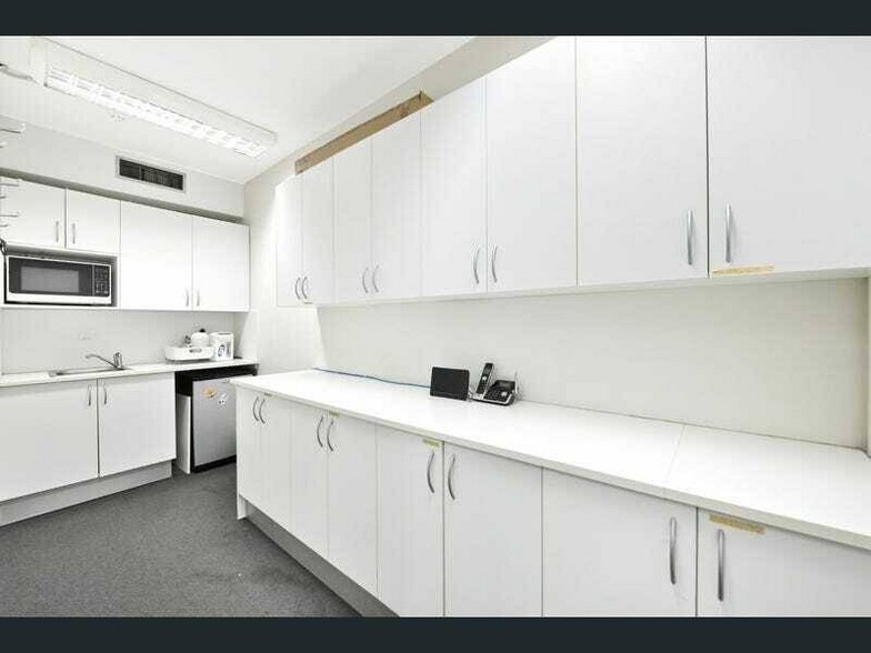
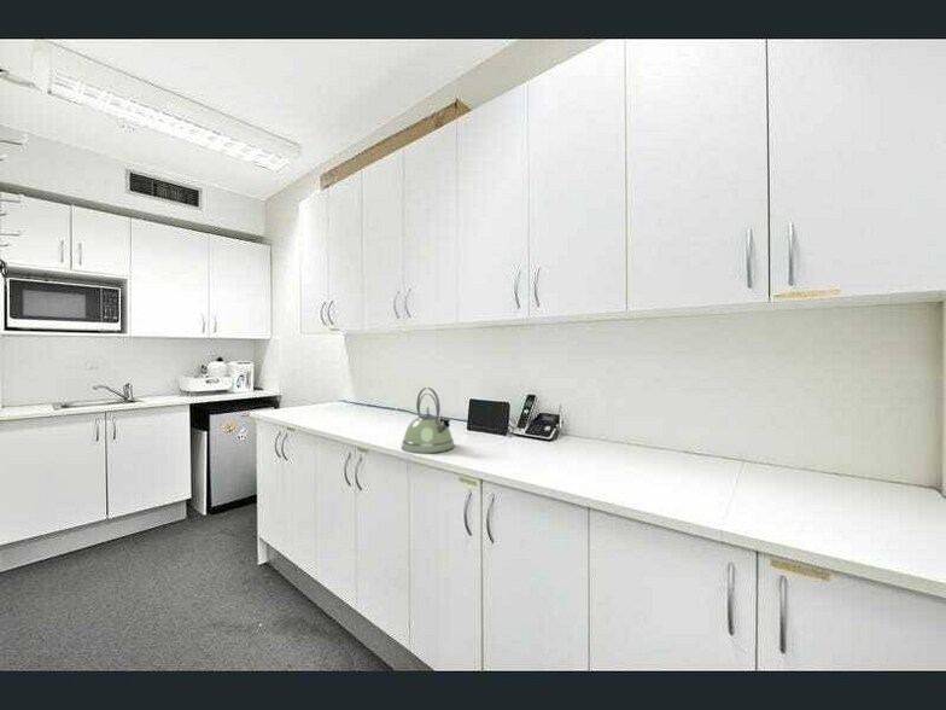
+ kettle (430, 417)
